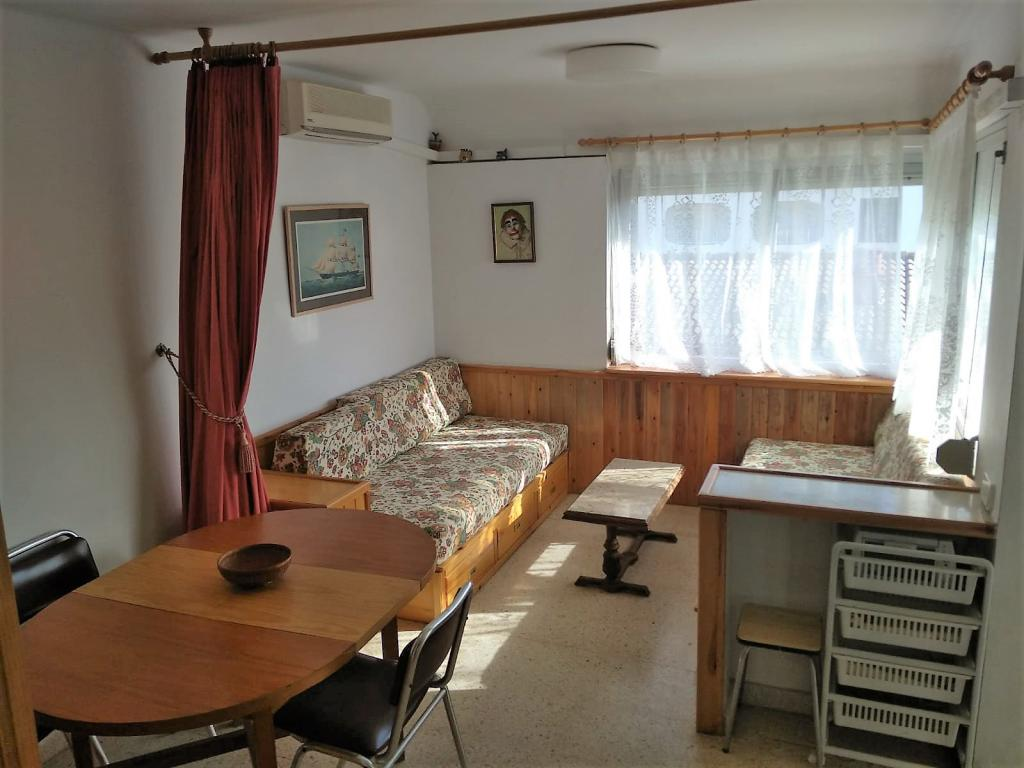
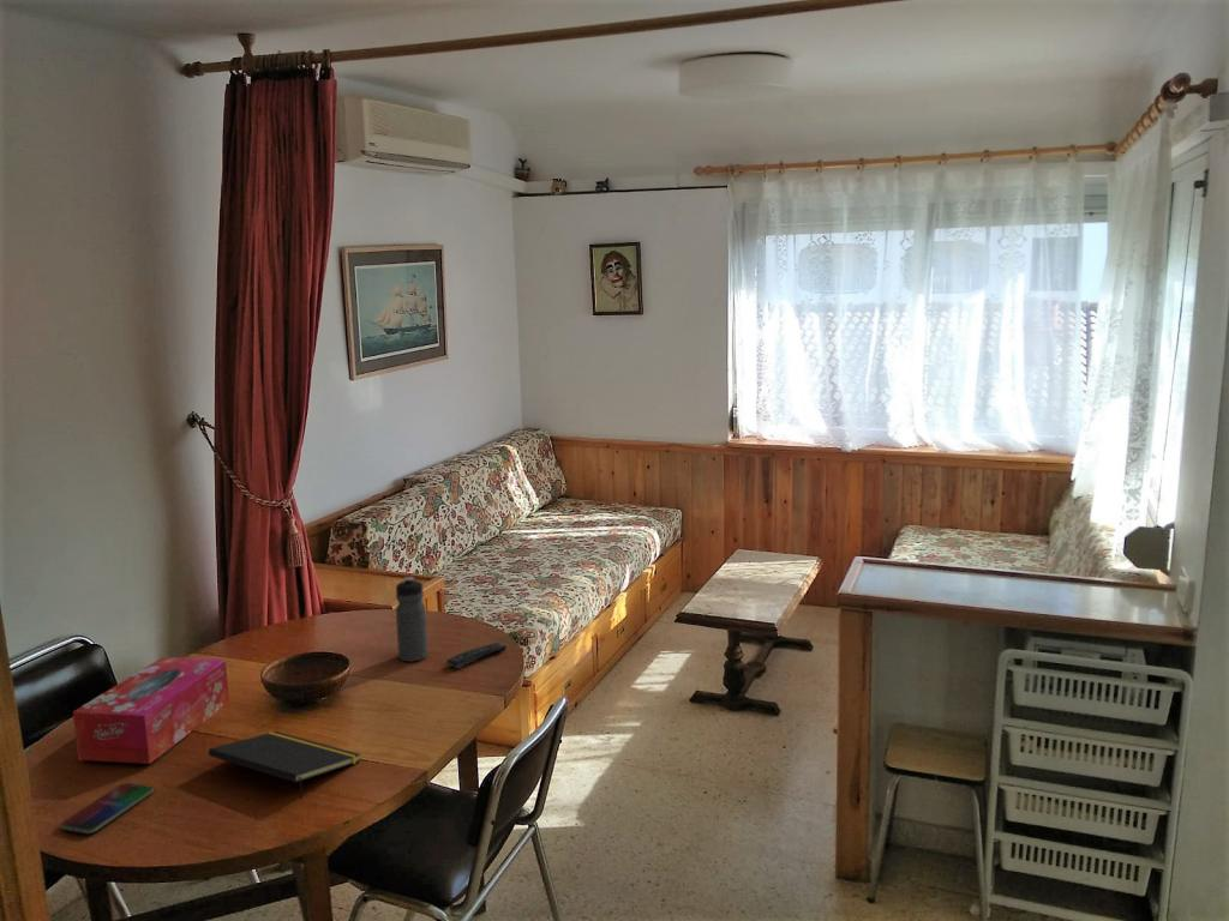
+ water bottle (410, 616)
+ smartphone (108, 807)
+ tissue box (156, 706)
+ notepad (284, 754)
+ remote control (479, 652)
